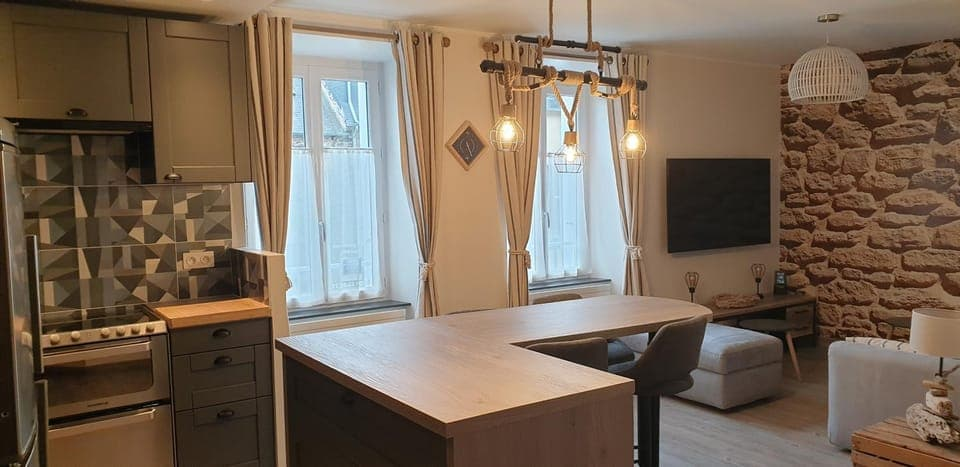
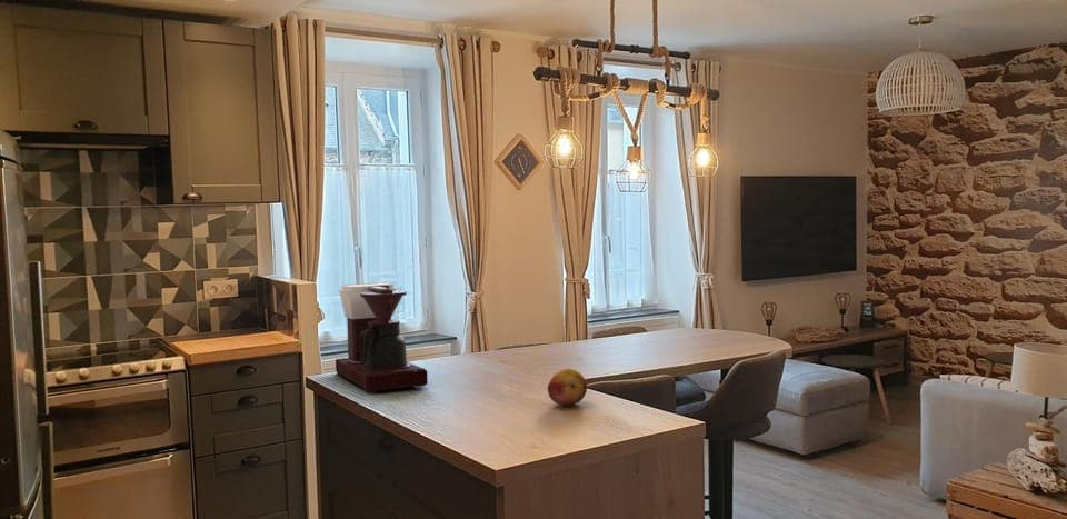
+ fruit (568, 386)
+ coffee maker (378, 332)
